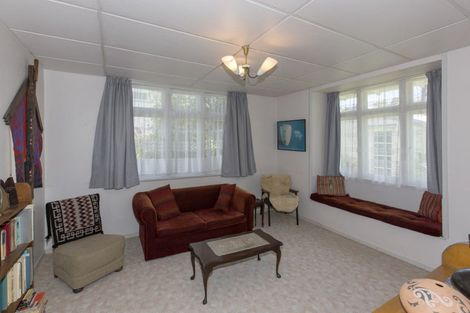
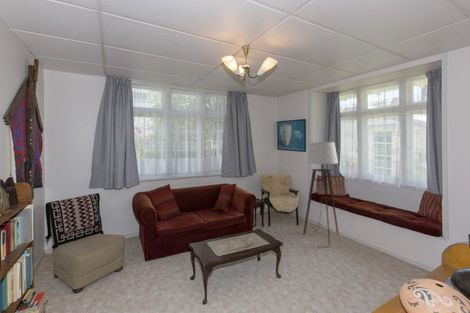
+ floor lamp (322, 188)
